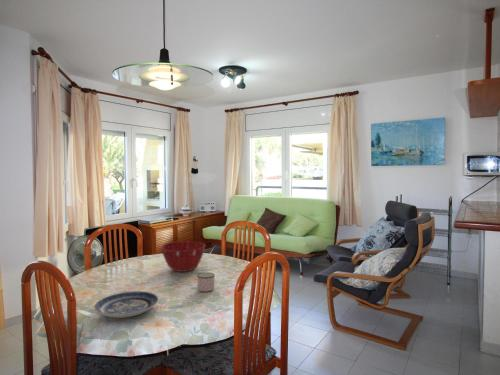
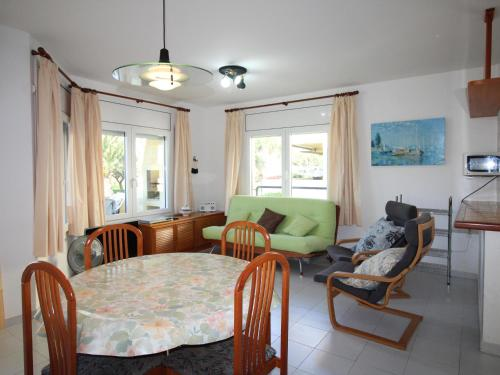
- mug (205, 281)
- mixing bowl (183, 257)
- plate (127, 306)
